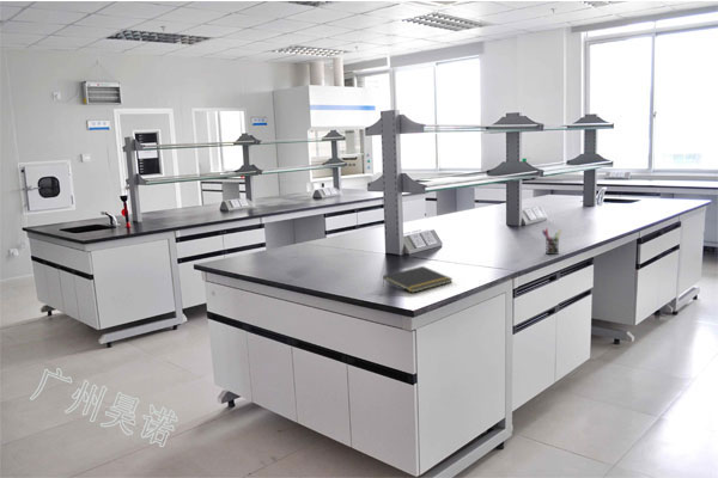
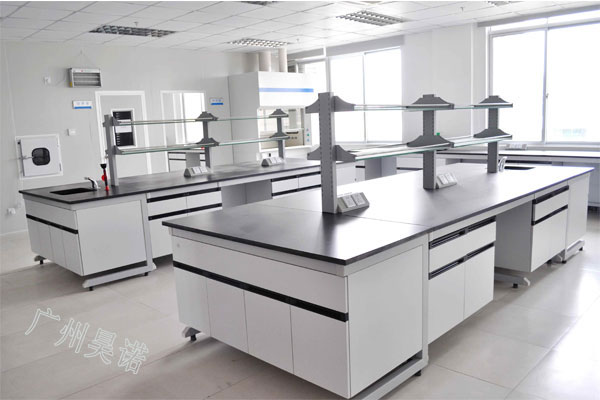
- pen holder (552, 240)
- notepad (418, 278)
